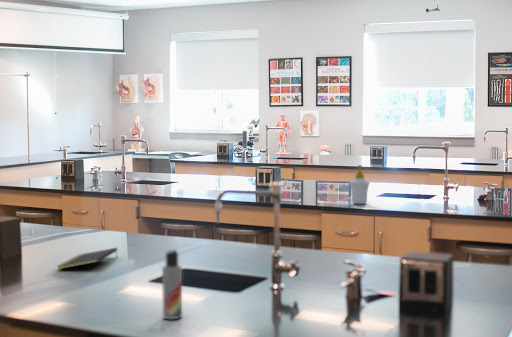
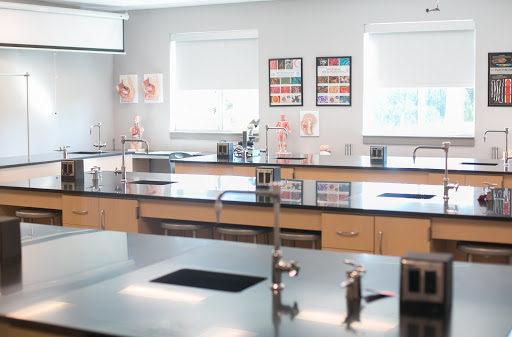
- notepad (88, 258)
- lotion bottle (172, 283)
- soap bottle (359, 184)
